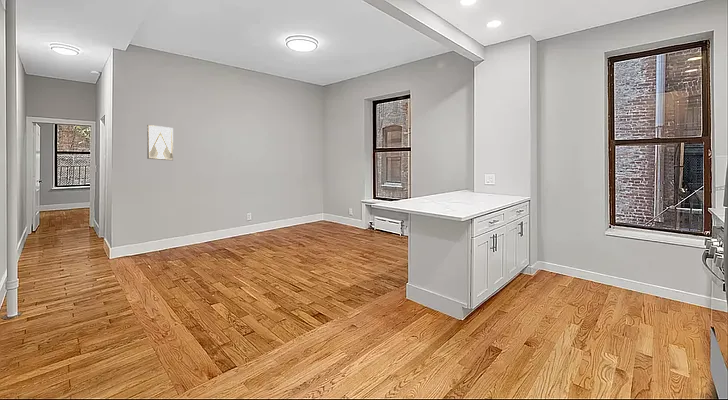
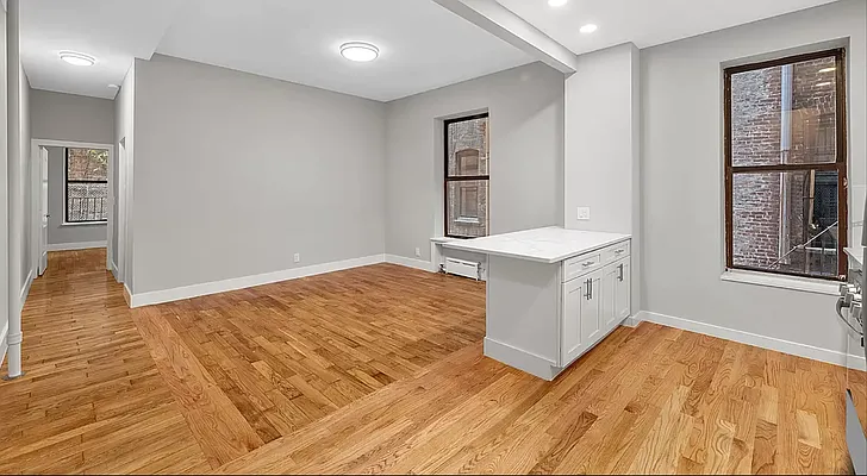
- wall art (160, 143)
